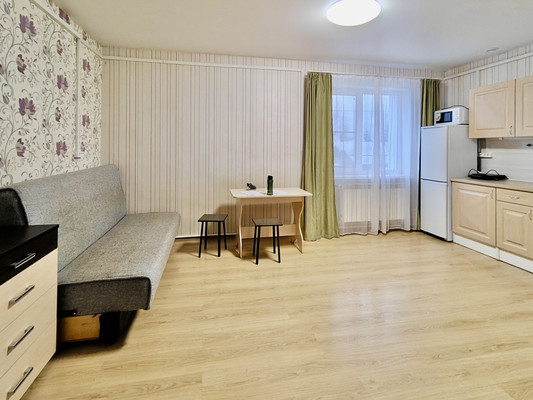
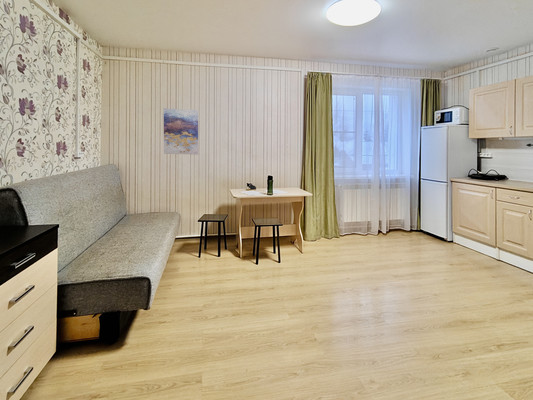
+ wall art (181, 131)
